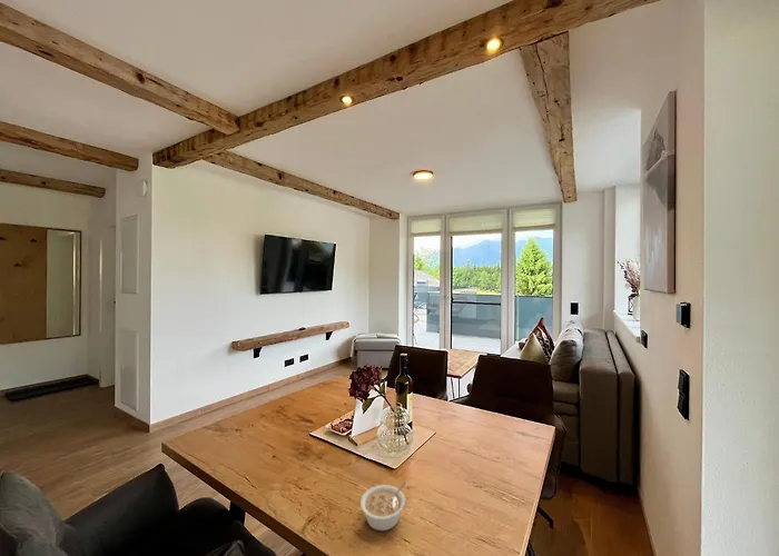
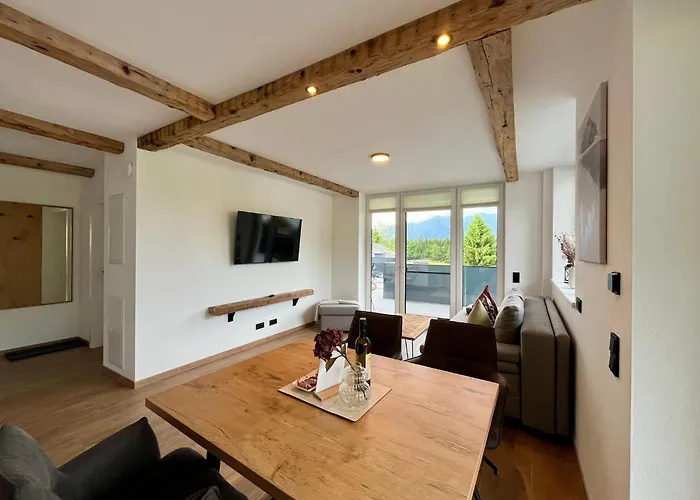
- legume (383, 506)
